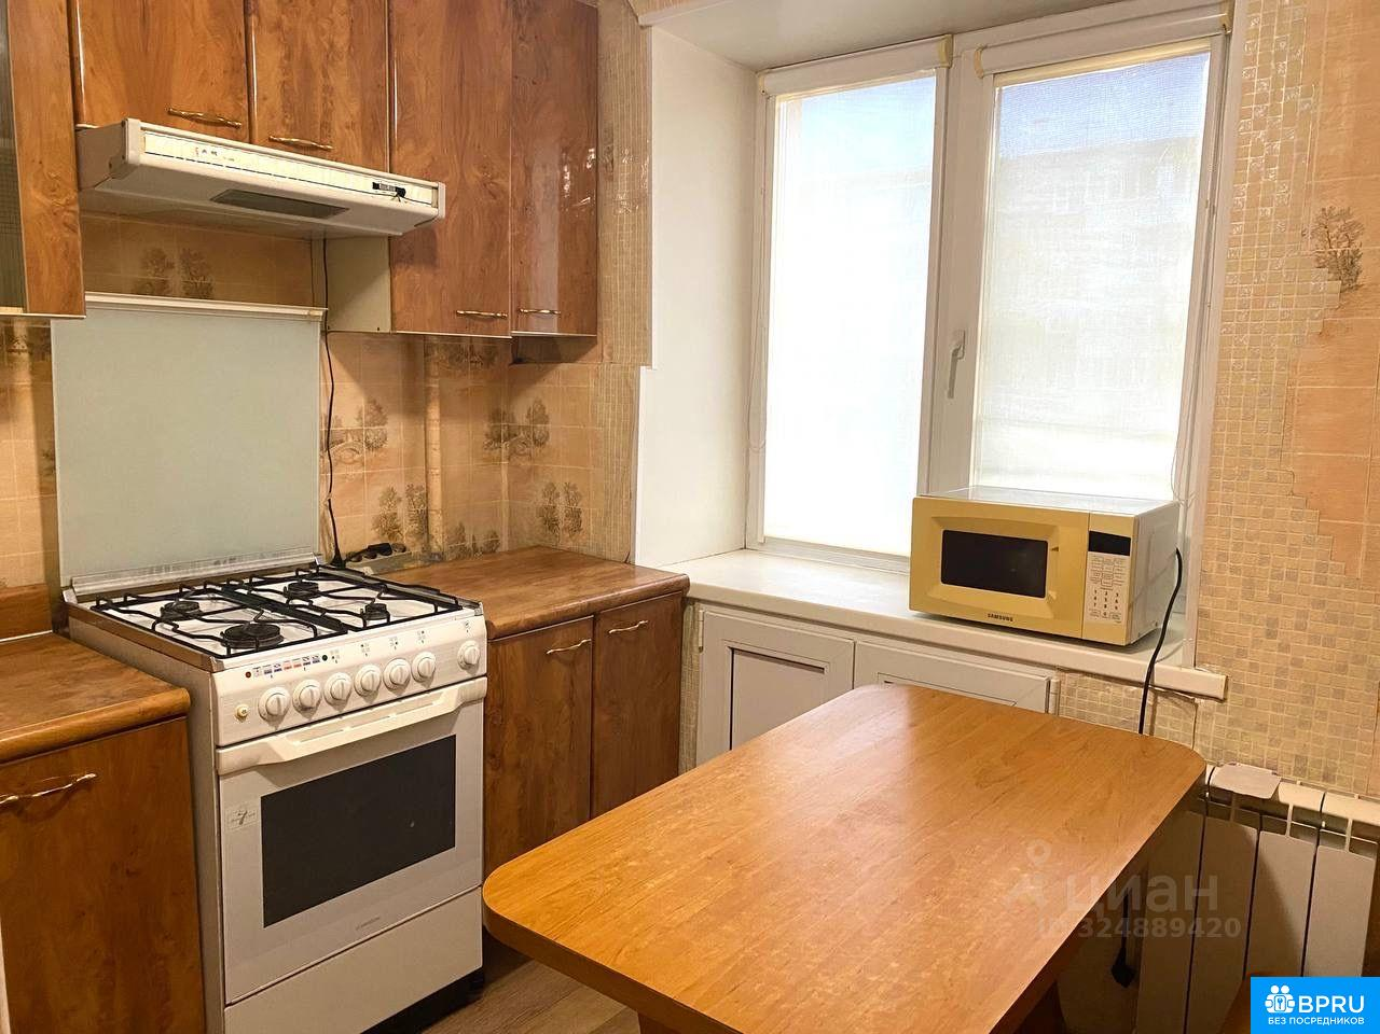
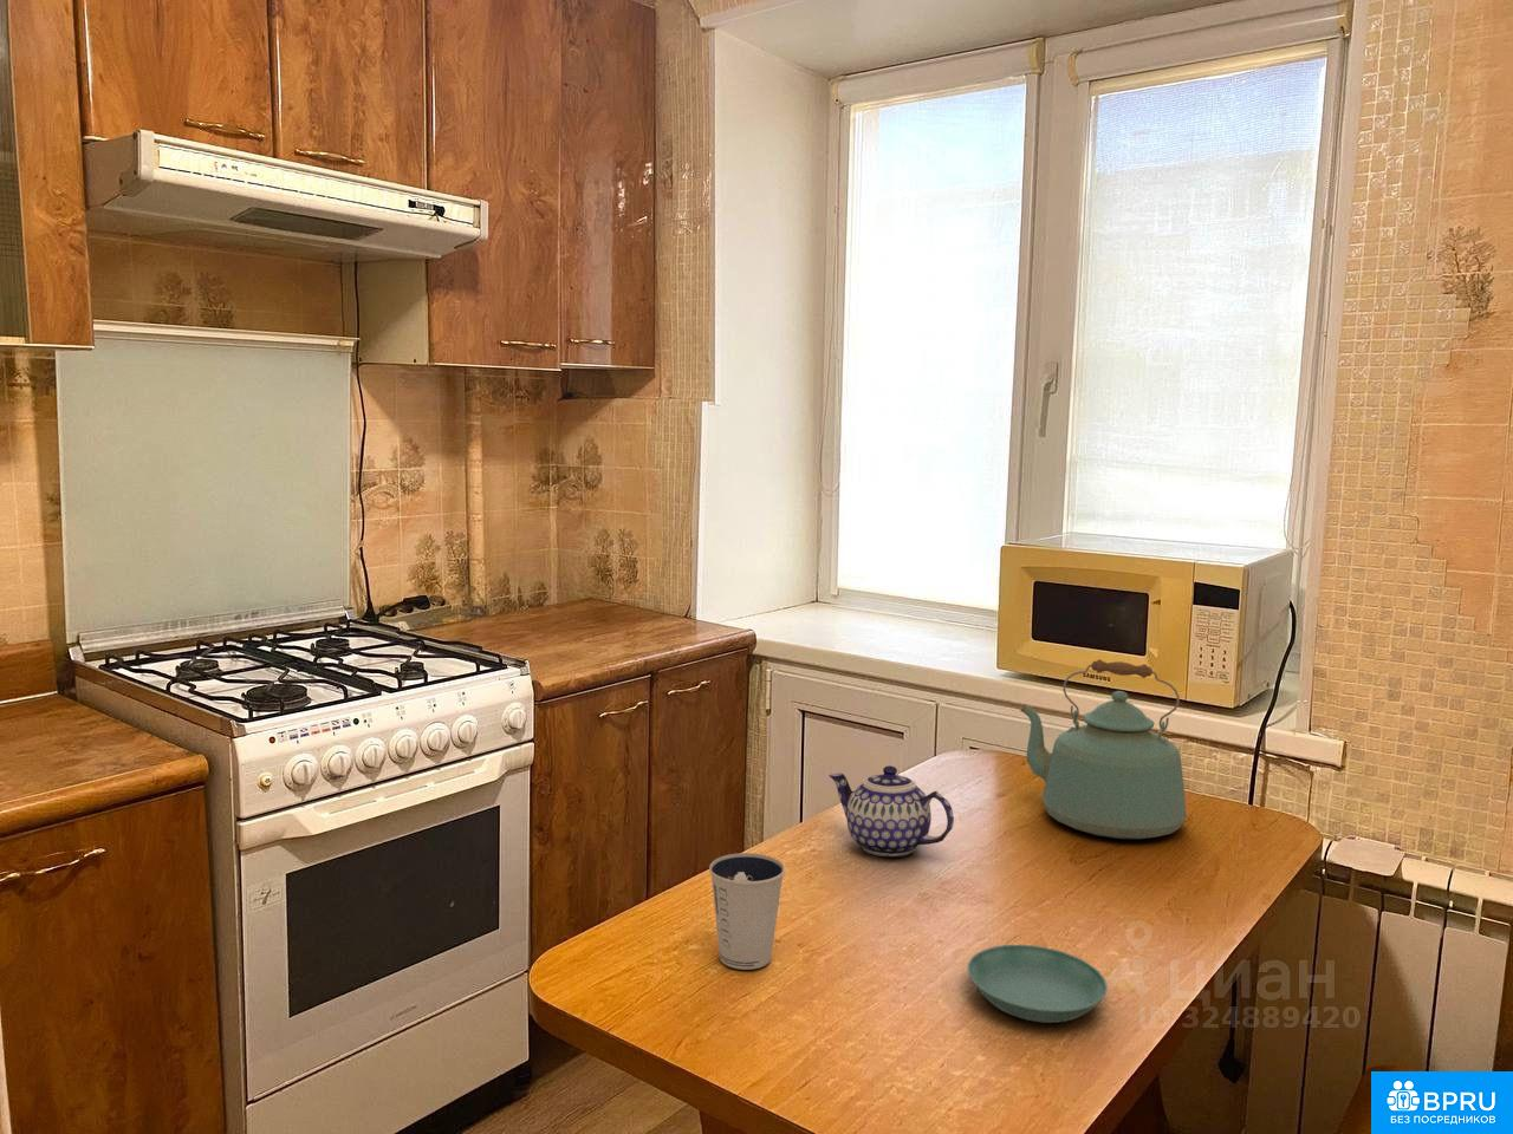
+ teapot (888, 806)
+ dixie cup (746, 914)
+ saucer (1035, 986)
+ kettle (1102, 740)
